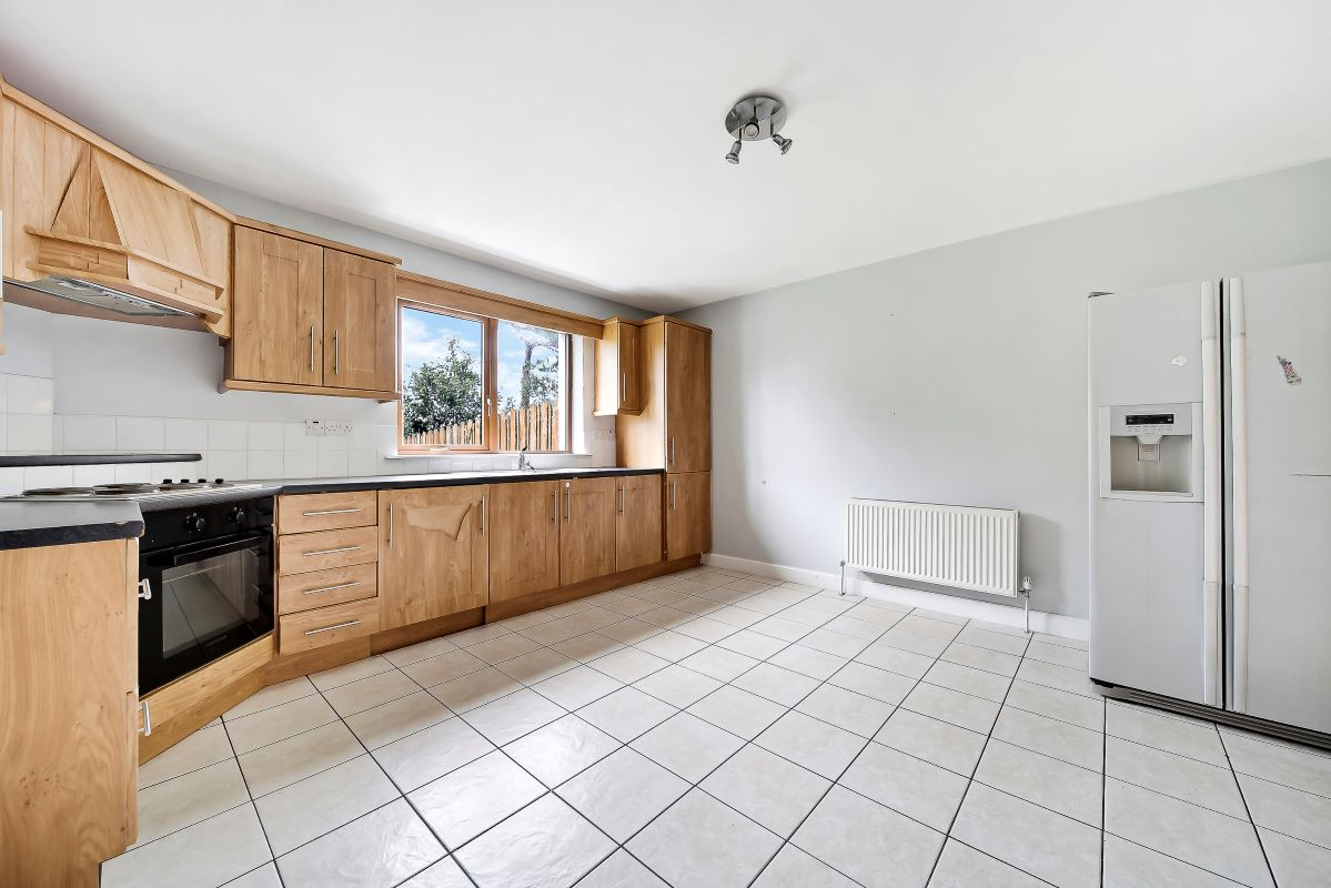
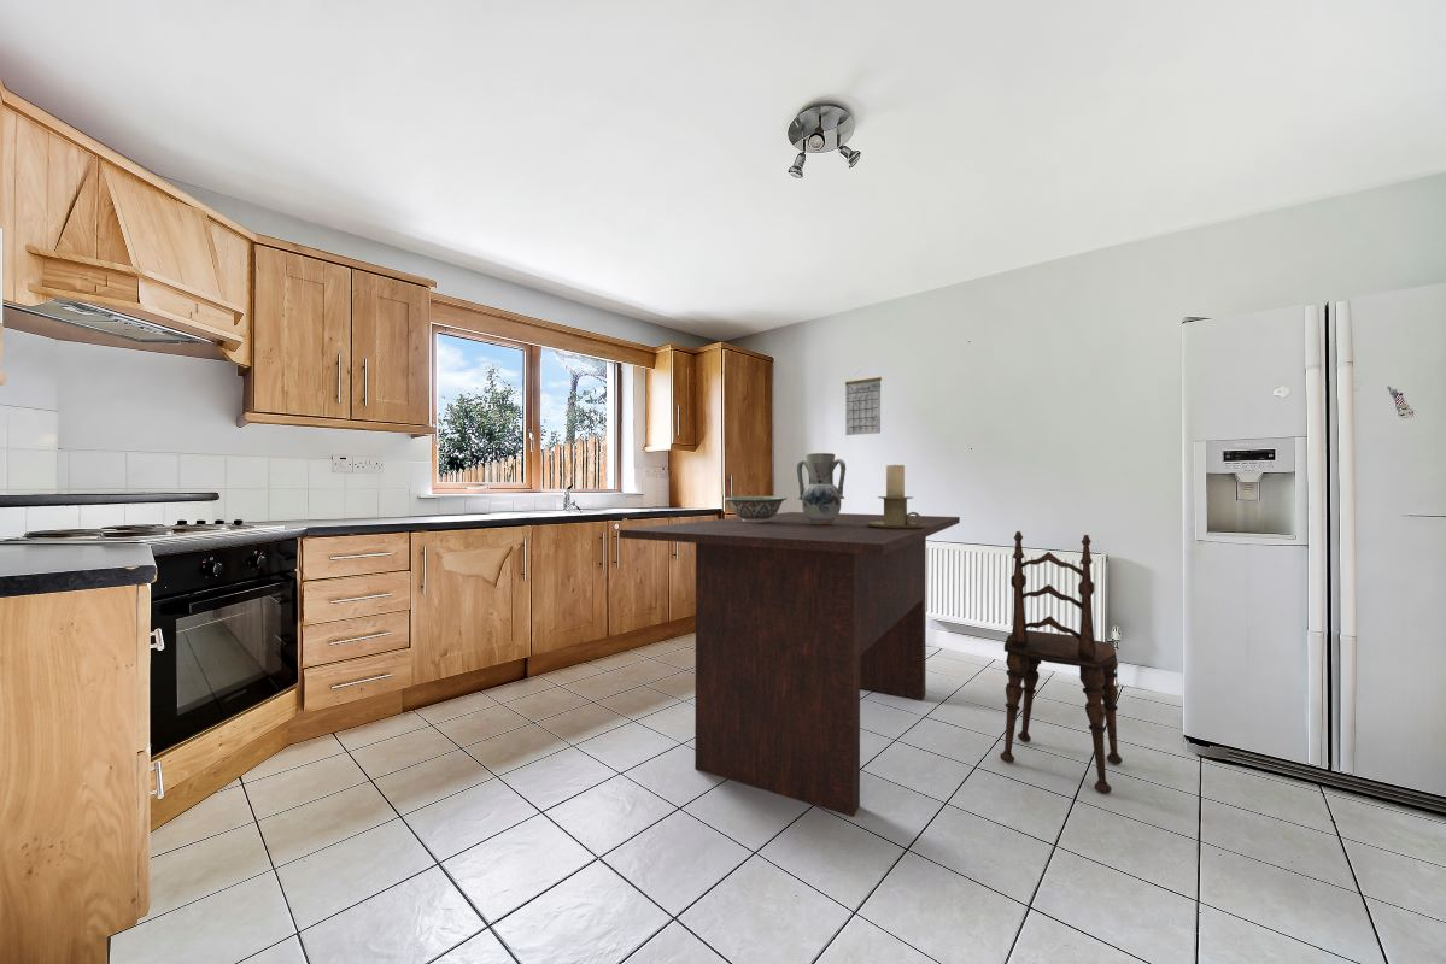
+ dining table (819, 623)
+ calendar (862, 400)
+ vase (820, 488)
+ candle holder (895, 495)
+ decorative bowl (755, 509)
+ dining chair (1059, 647)
